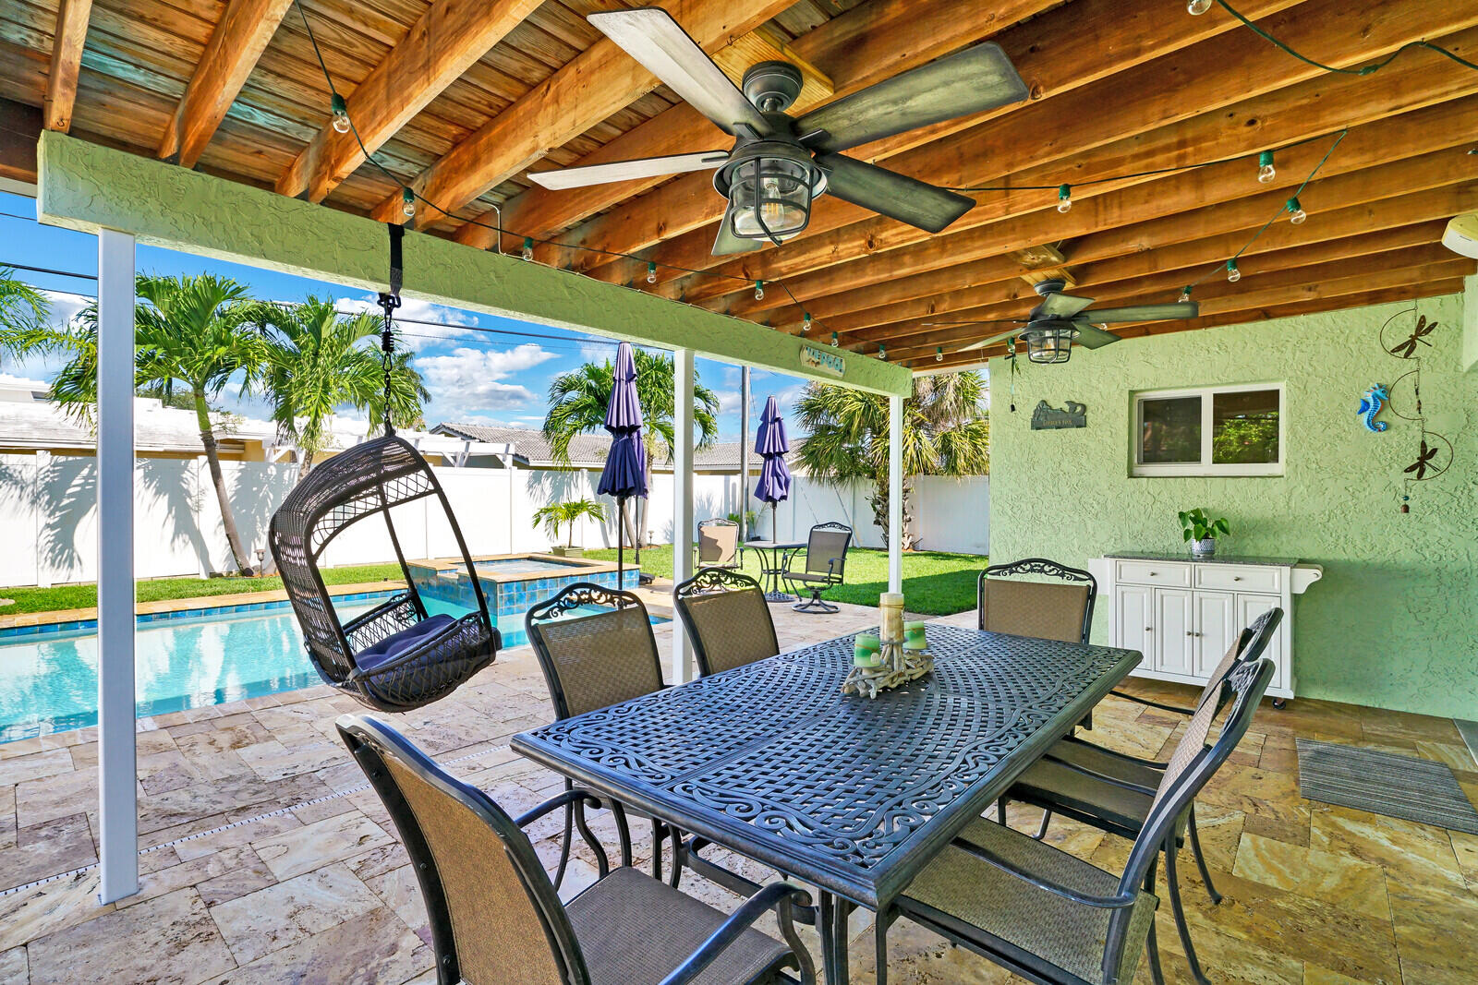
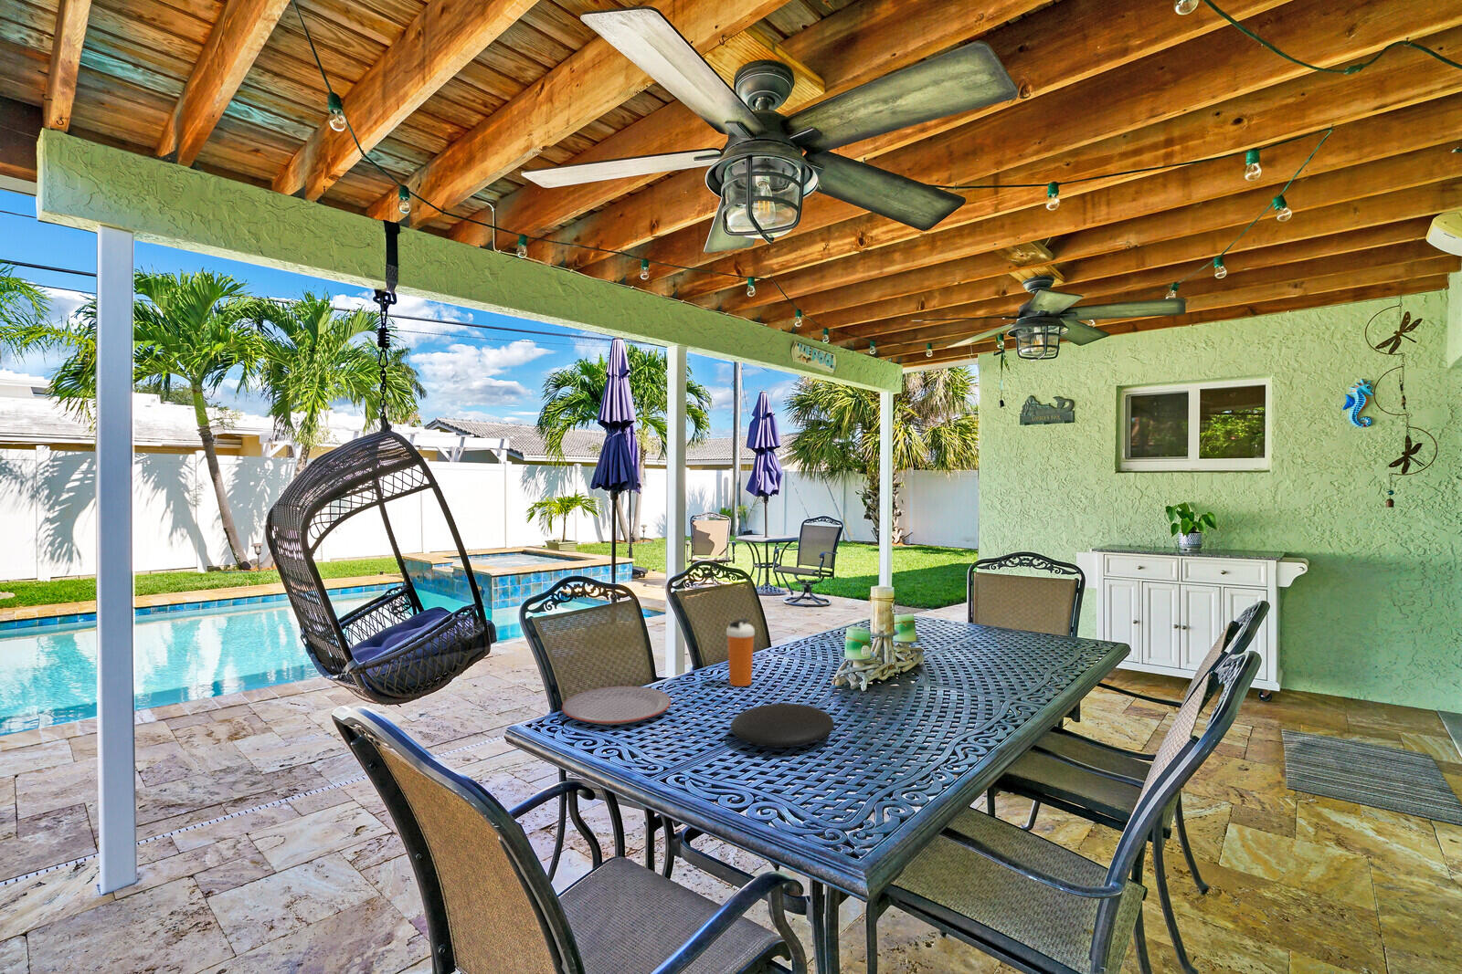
+ plate (617, 707)
+ plate (782, 724)
+ shaker bottle (740, 652)
